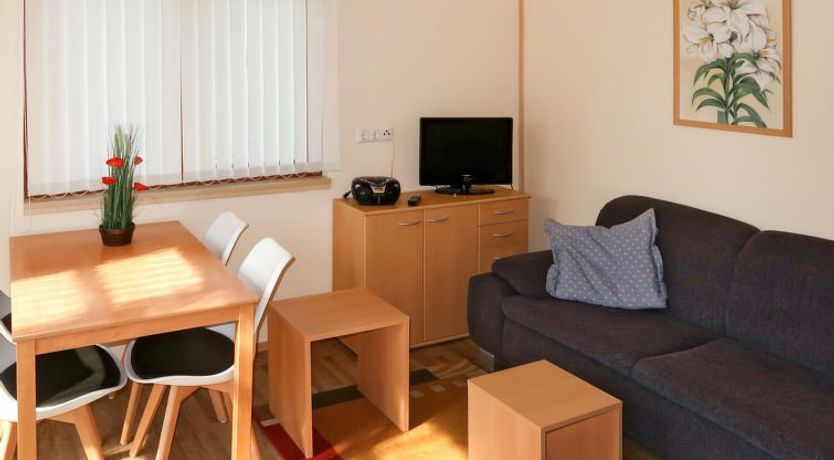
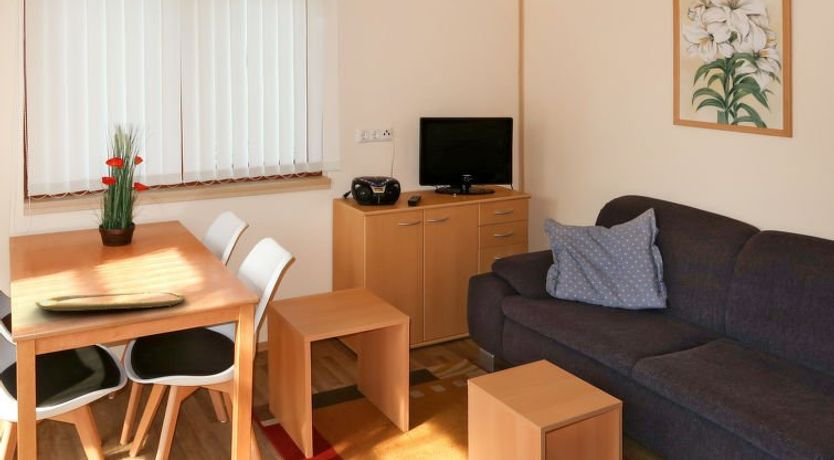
+ placemat (112, 302)
